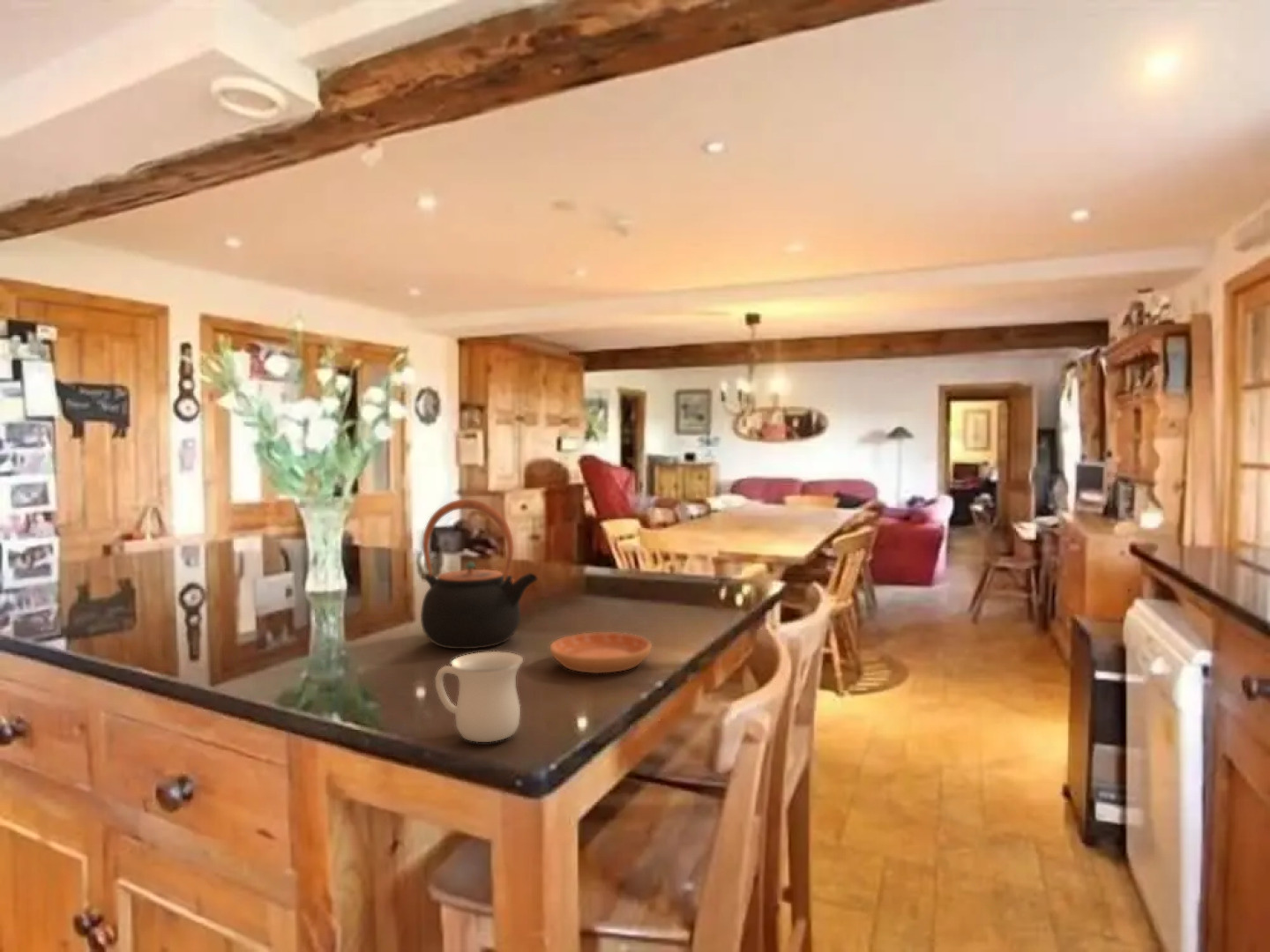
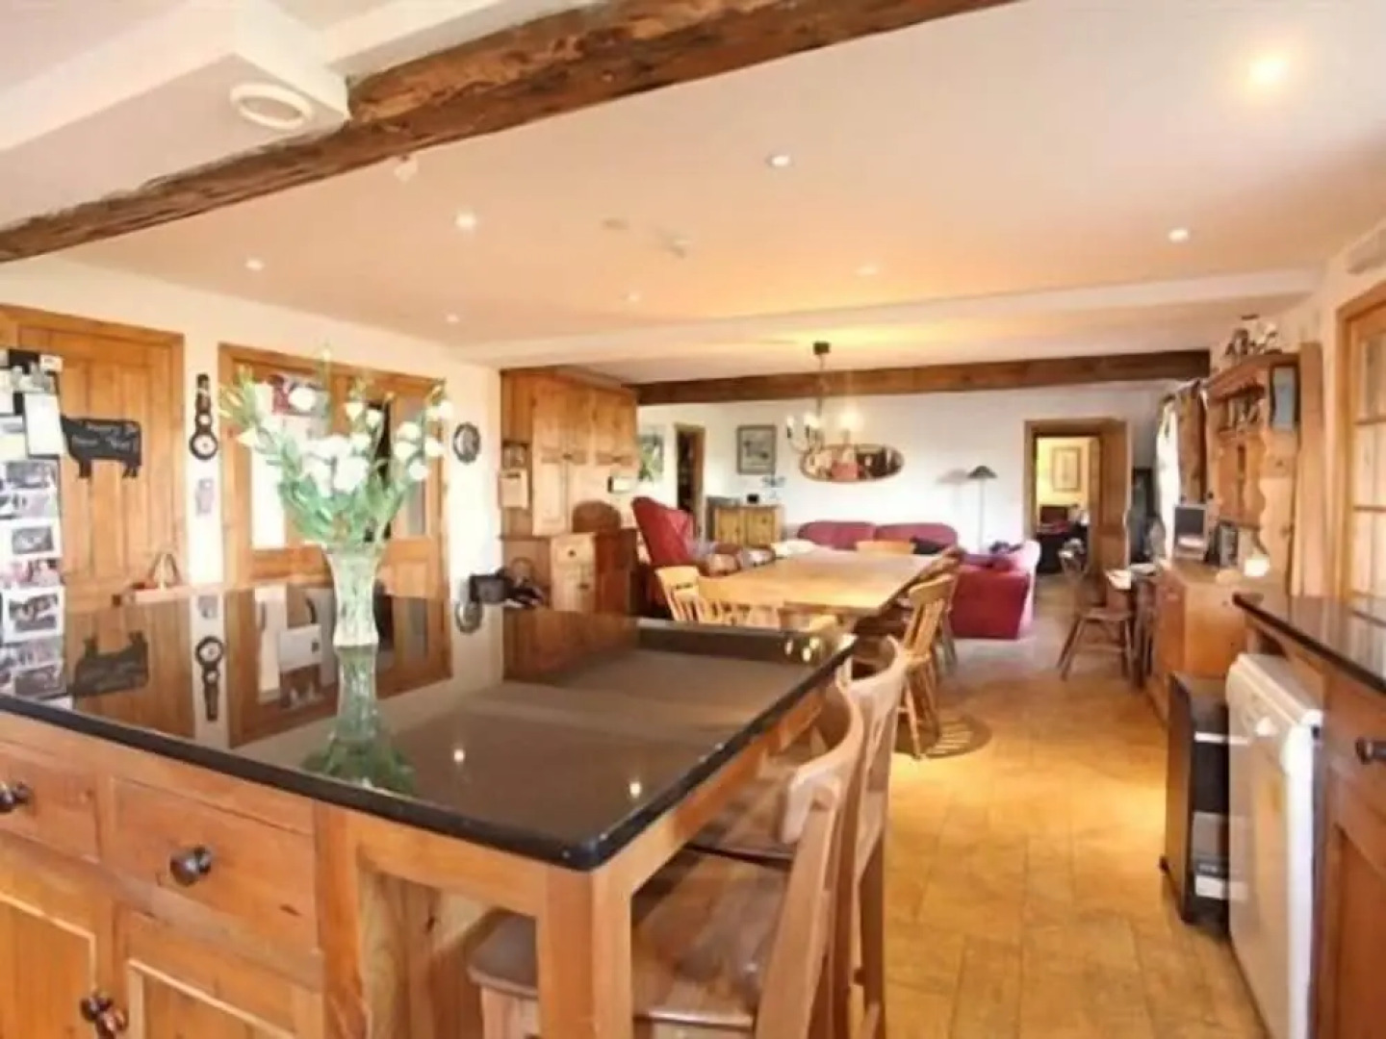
- saucer (601, 652)
- mug (475, 696)
- teapot (479, 569)
